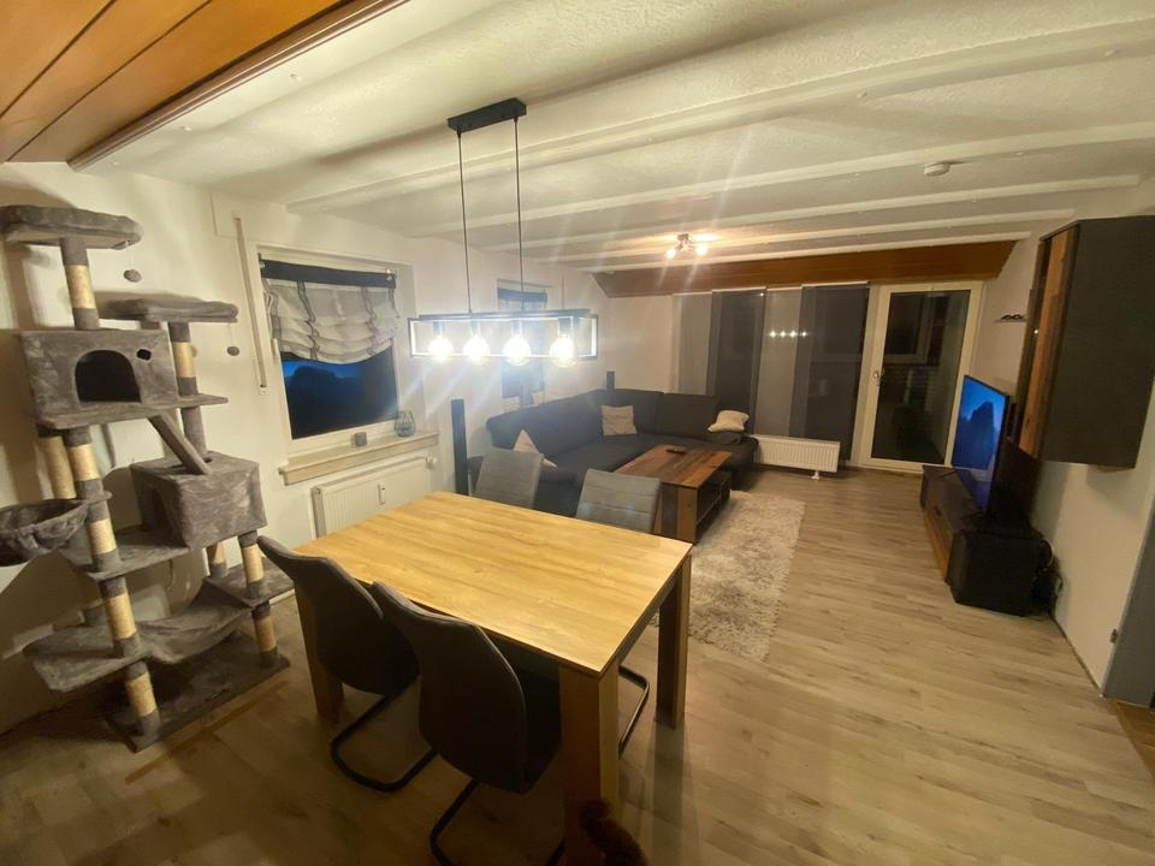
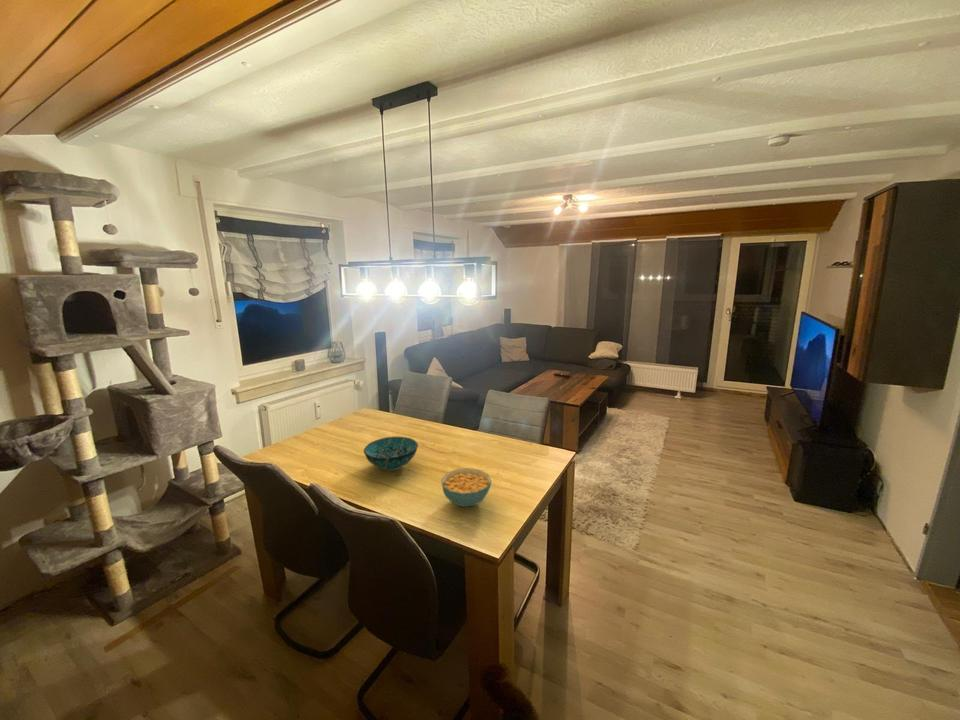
+ cereal bowl (466, 491)
+ decorative bowl (391, 456)
